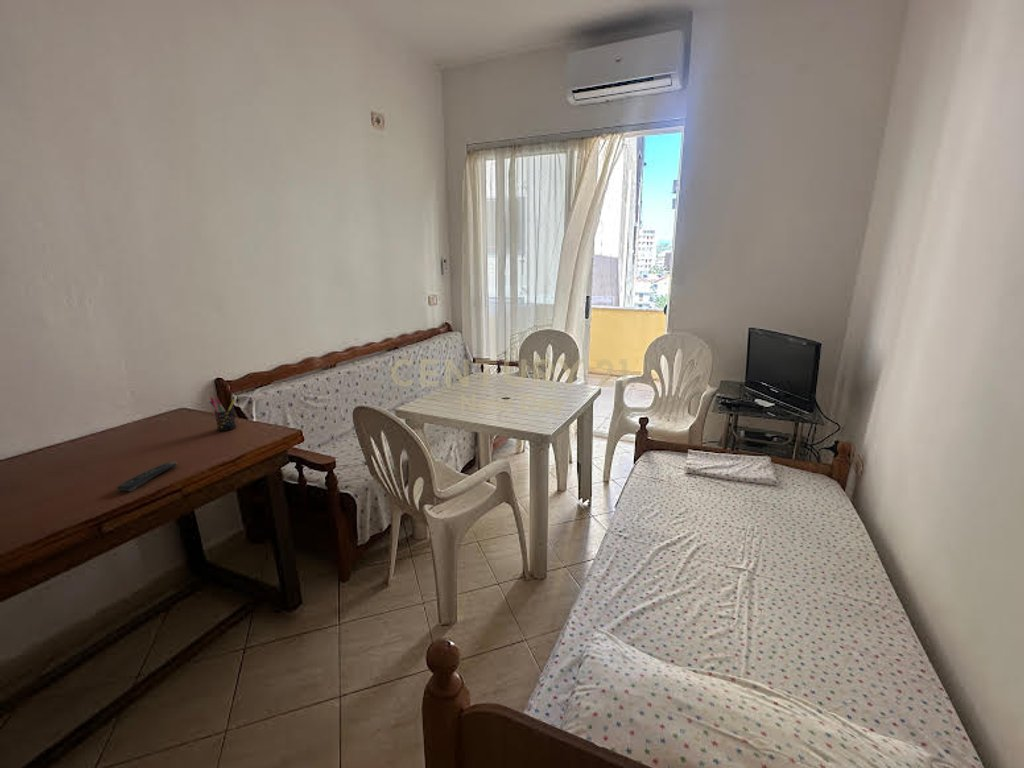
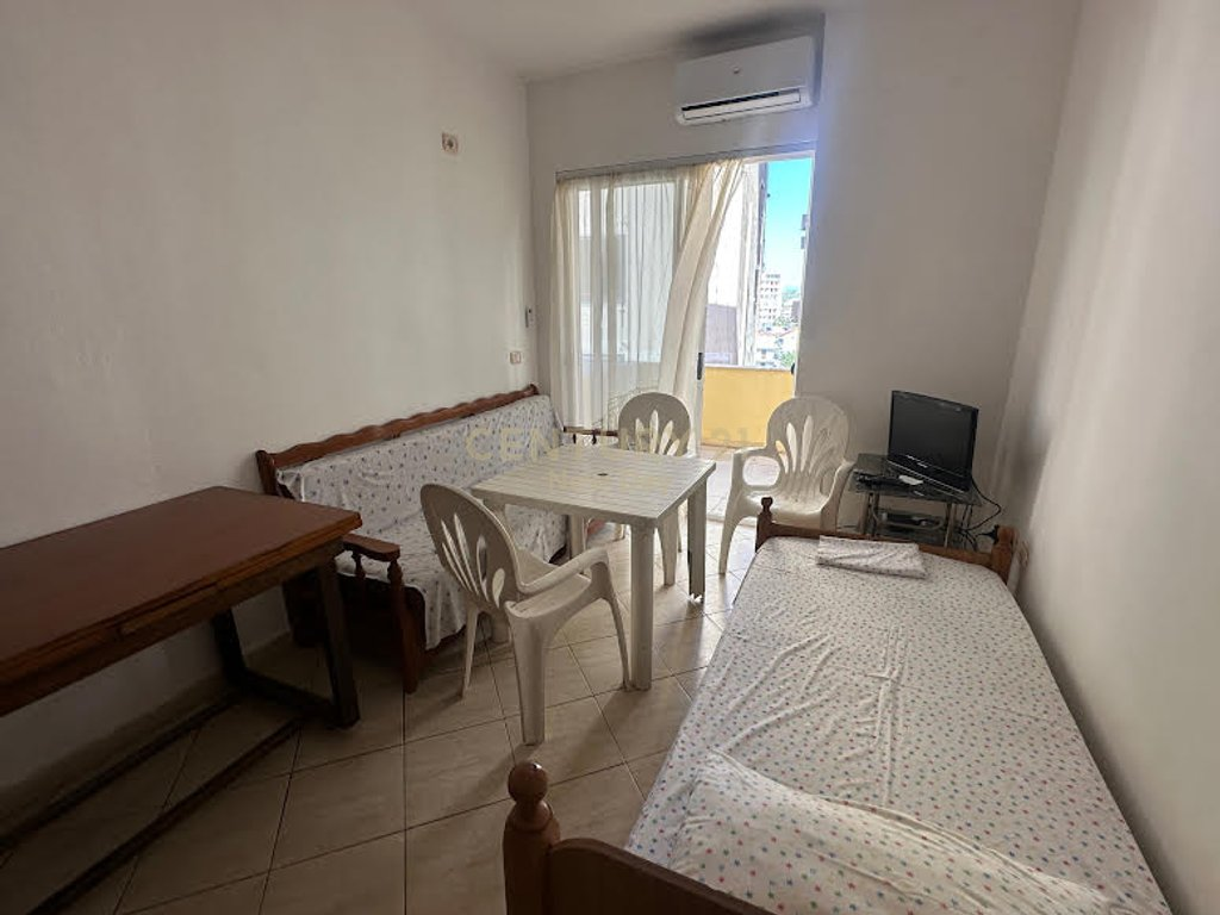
- remote control (150, 474)
- pen holder (222, 413)
